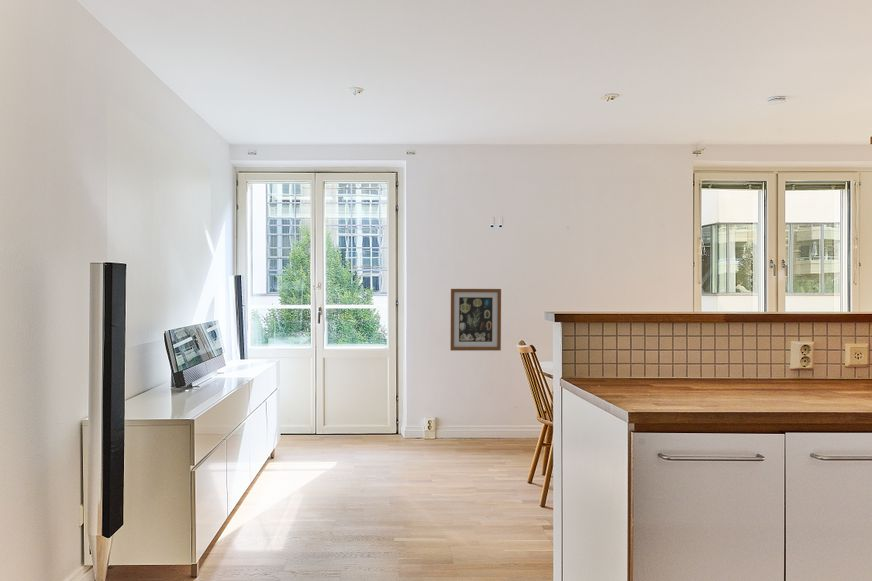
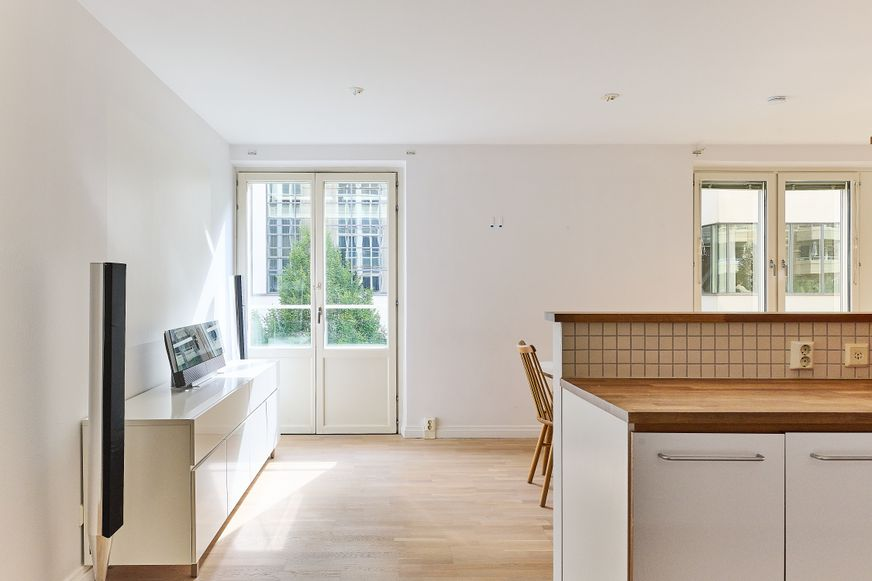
- wall art (475, 319)
